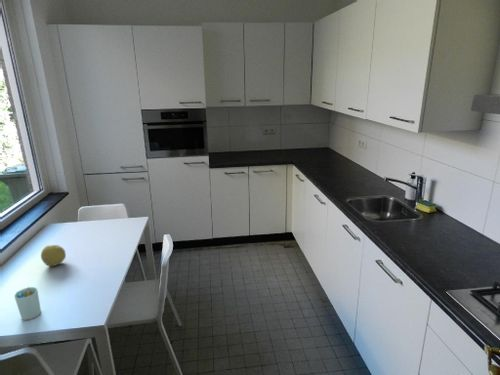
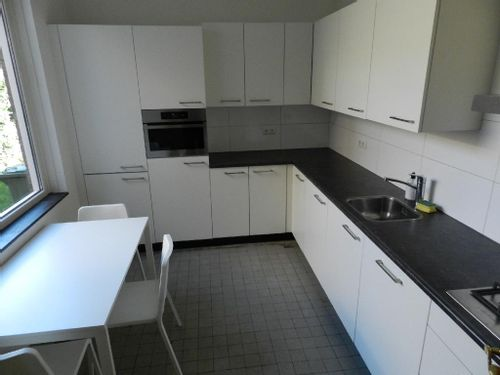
- cup (28, 301)
- fruit (53, 254)
